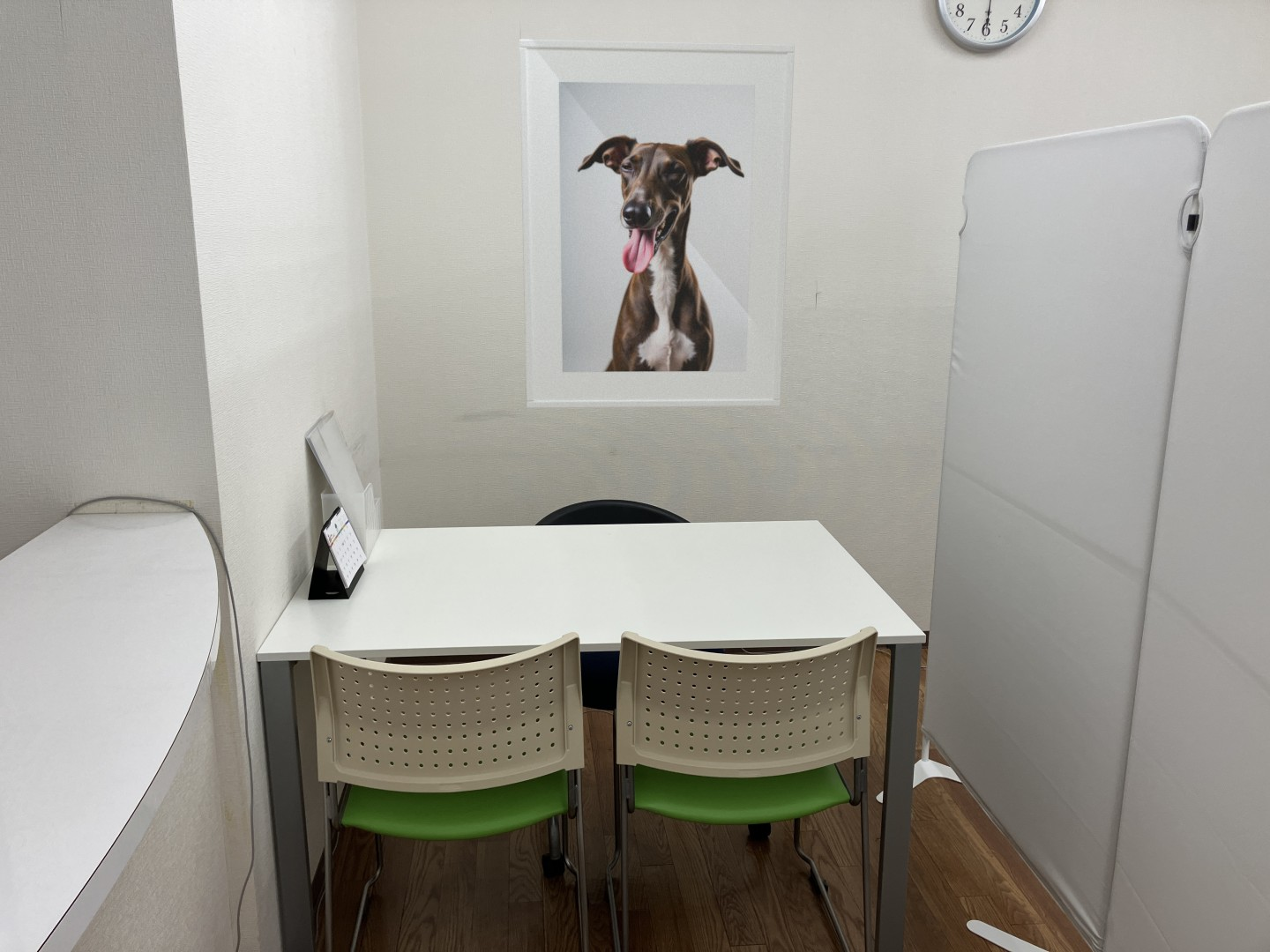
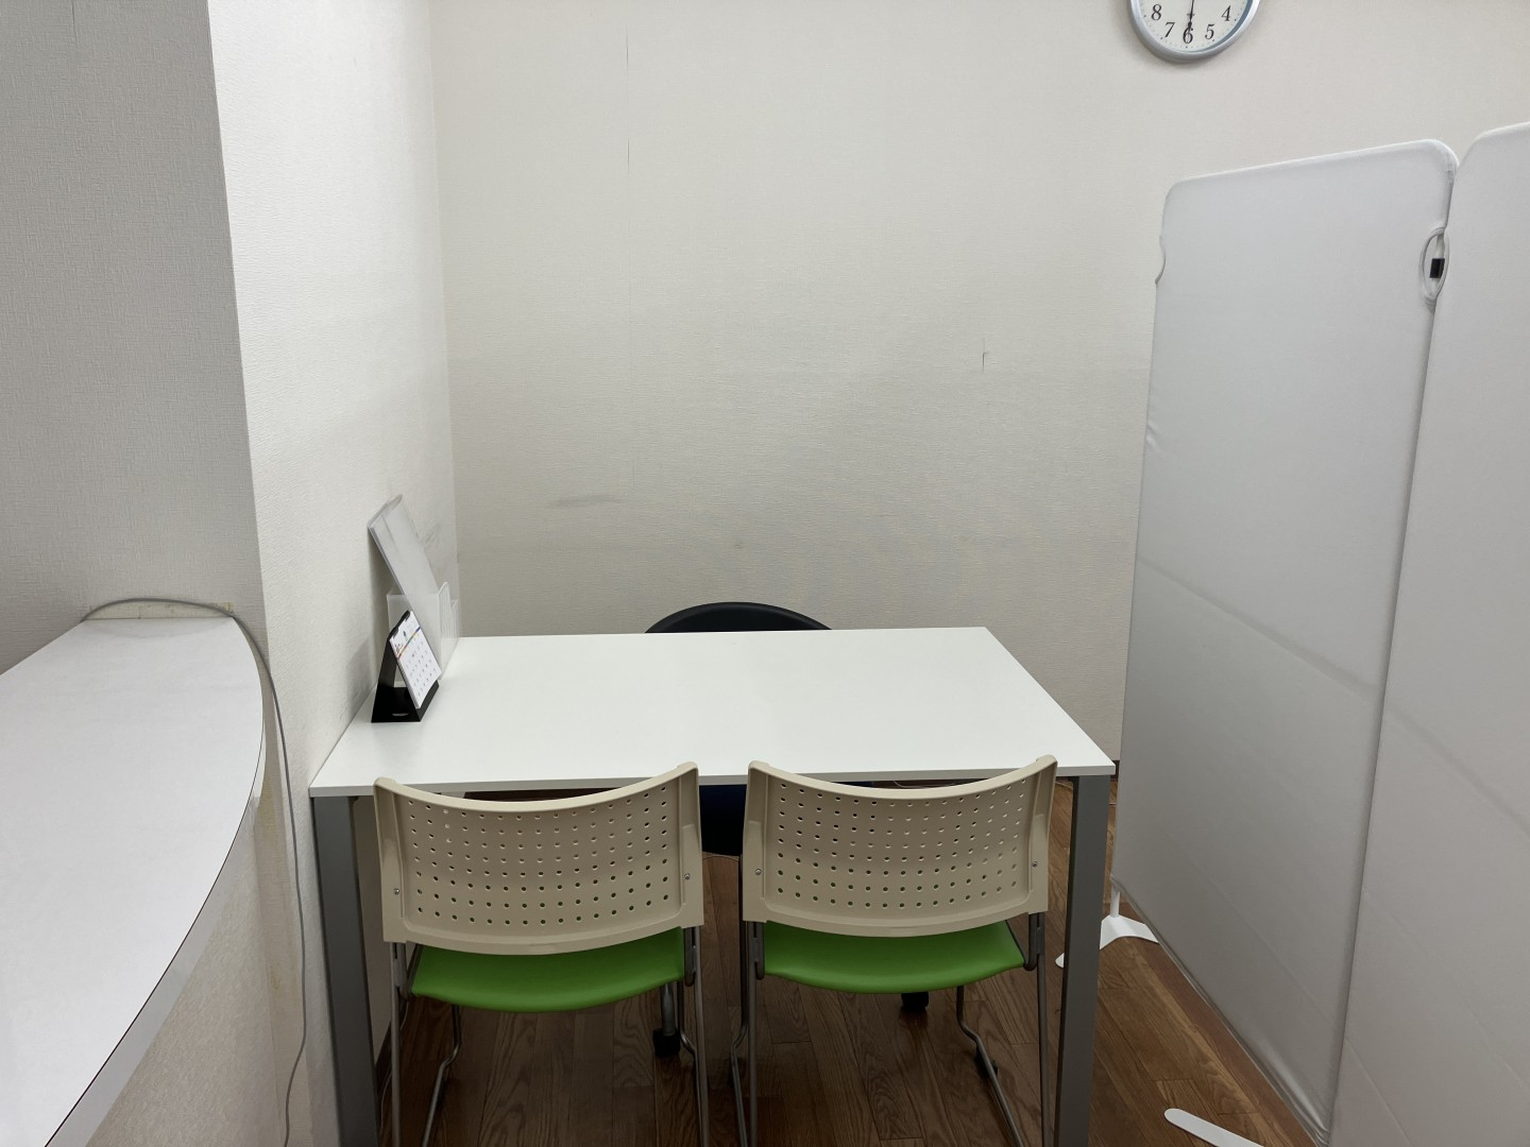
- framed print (655, 232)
